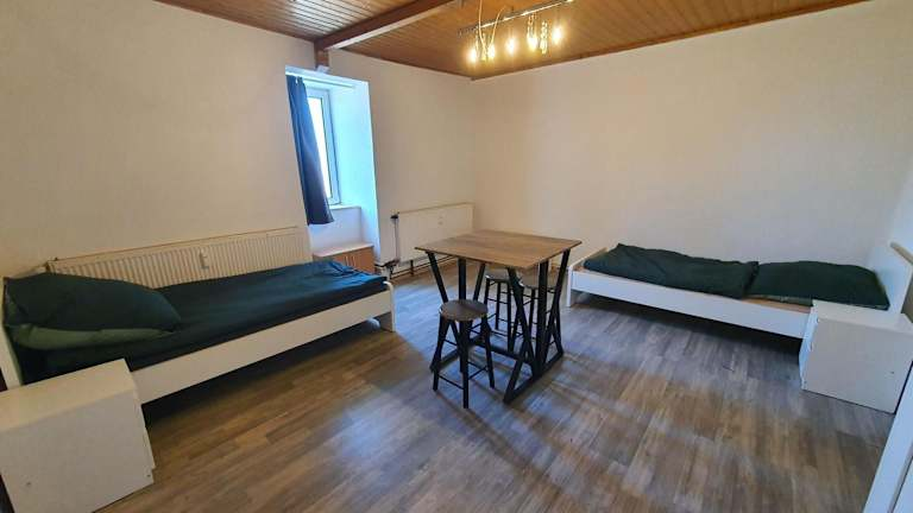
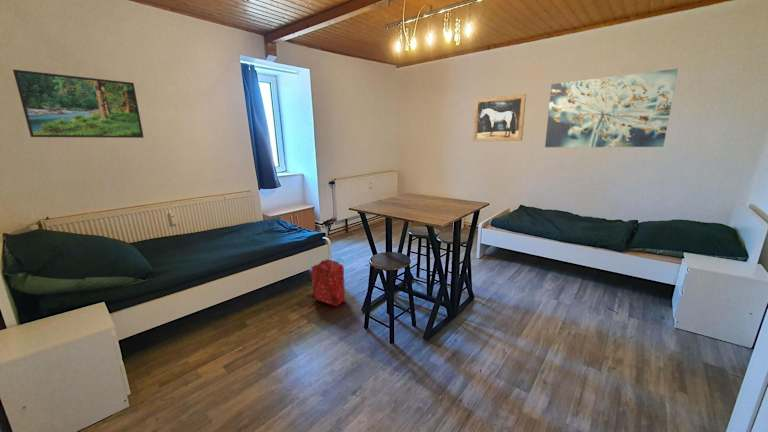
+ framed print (86, 107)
+ wall art (497, 119)
+ backpack (327, 281)
+ wall art (603, 113)
